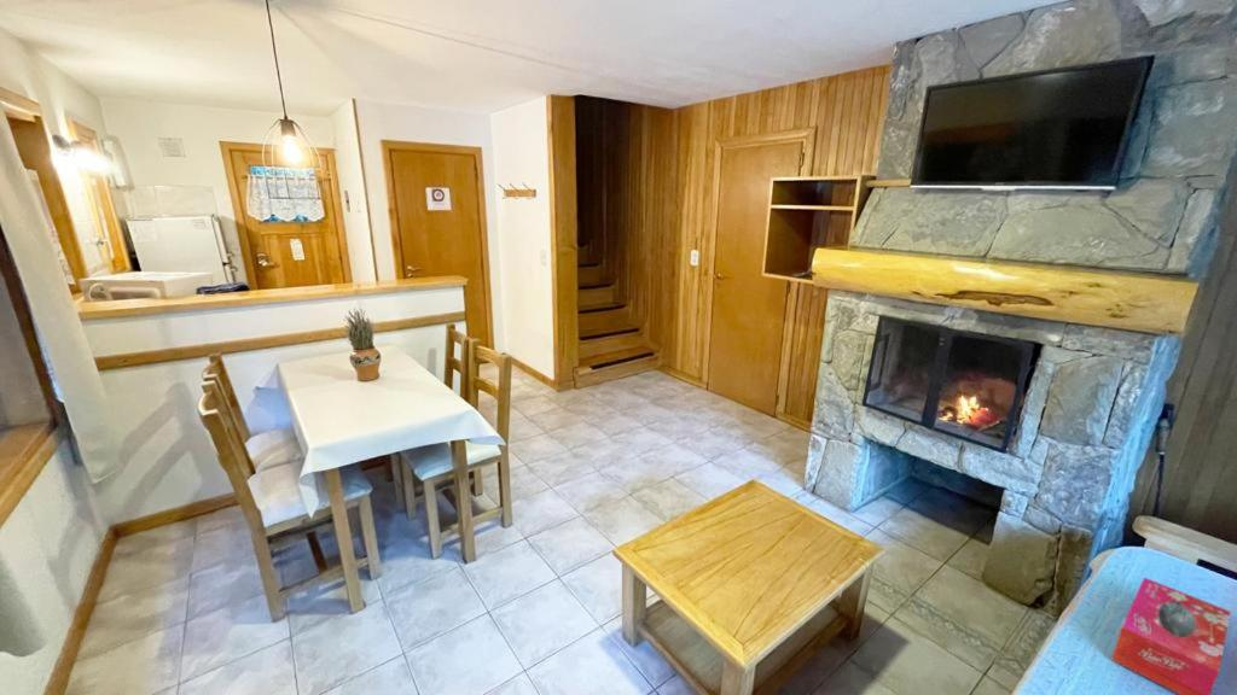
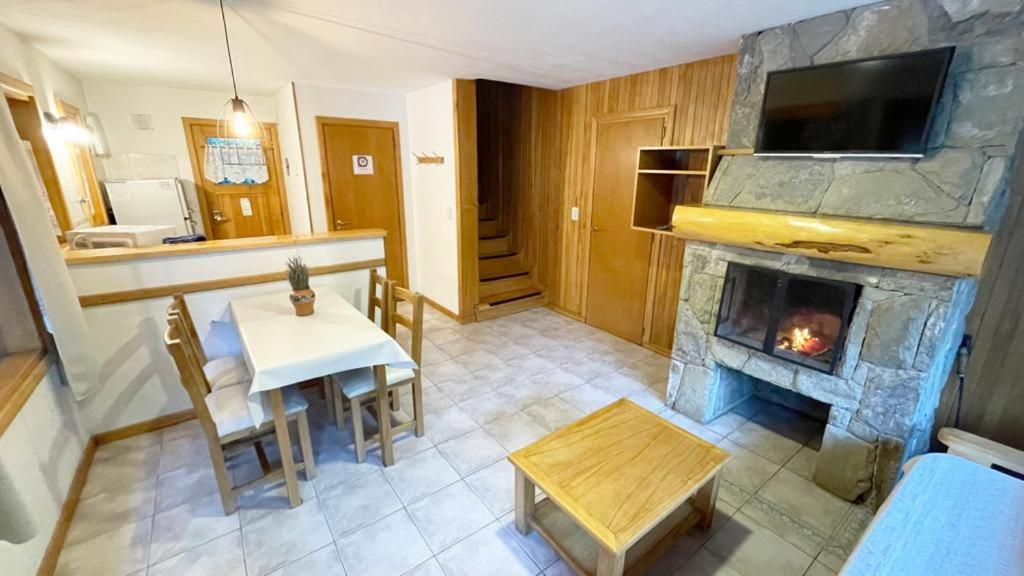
- tissue box (1171, 635)
